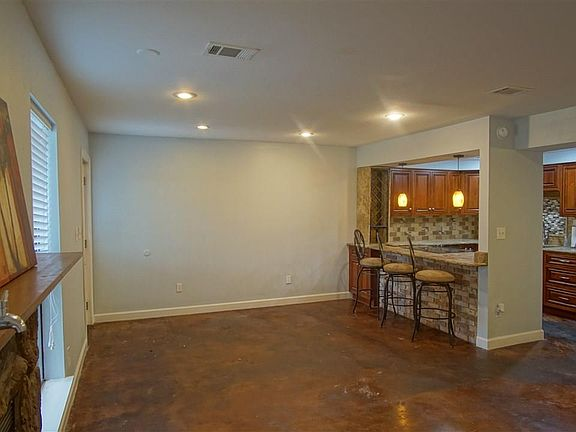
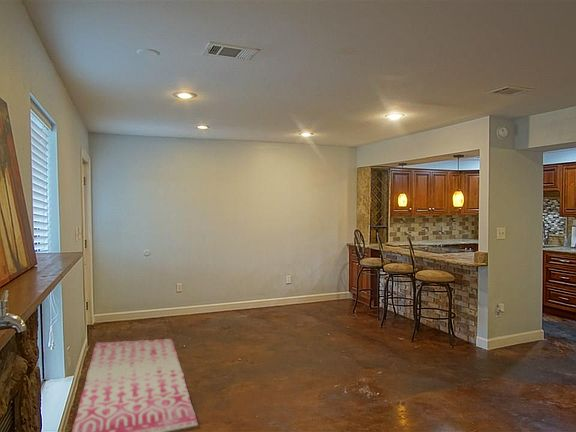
+ rug (135, 368)
